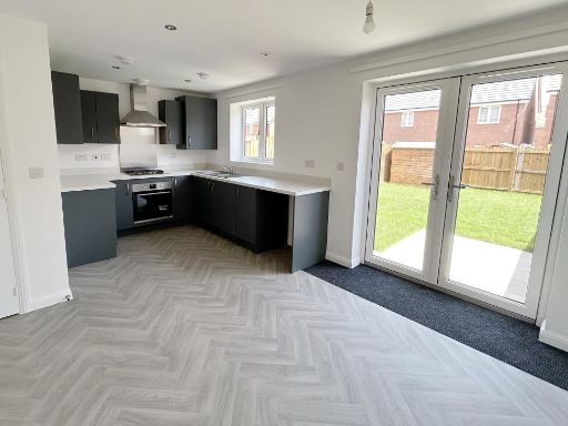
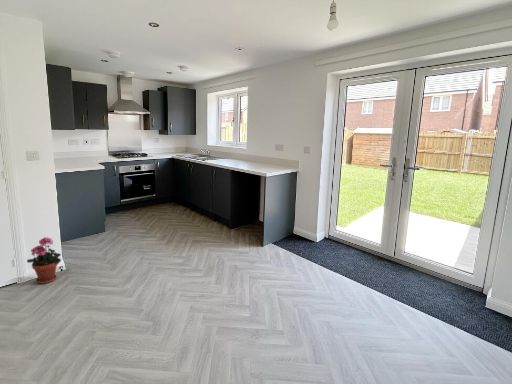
+ potted plant (44, 259)
